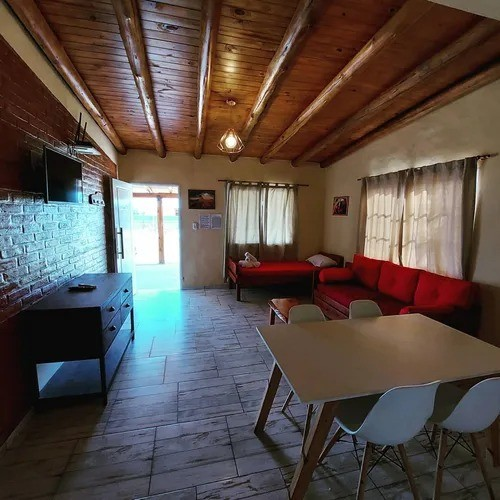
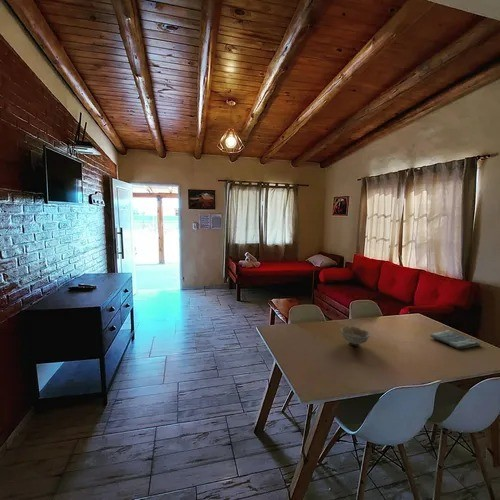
+ bowl (354, 337)
+ dish towel (454, 338)
